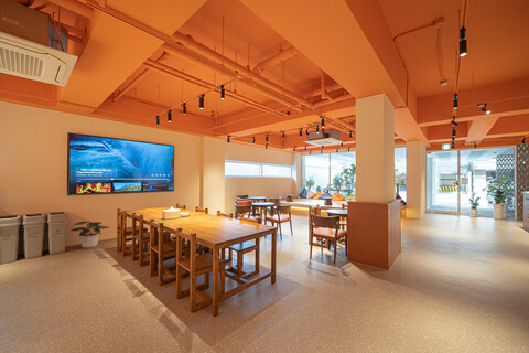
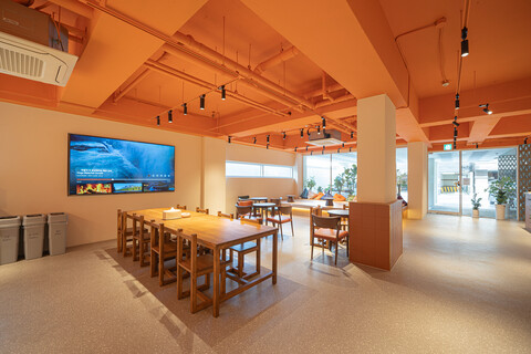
- potted plant (90, 234)
